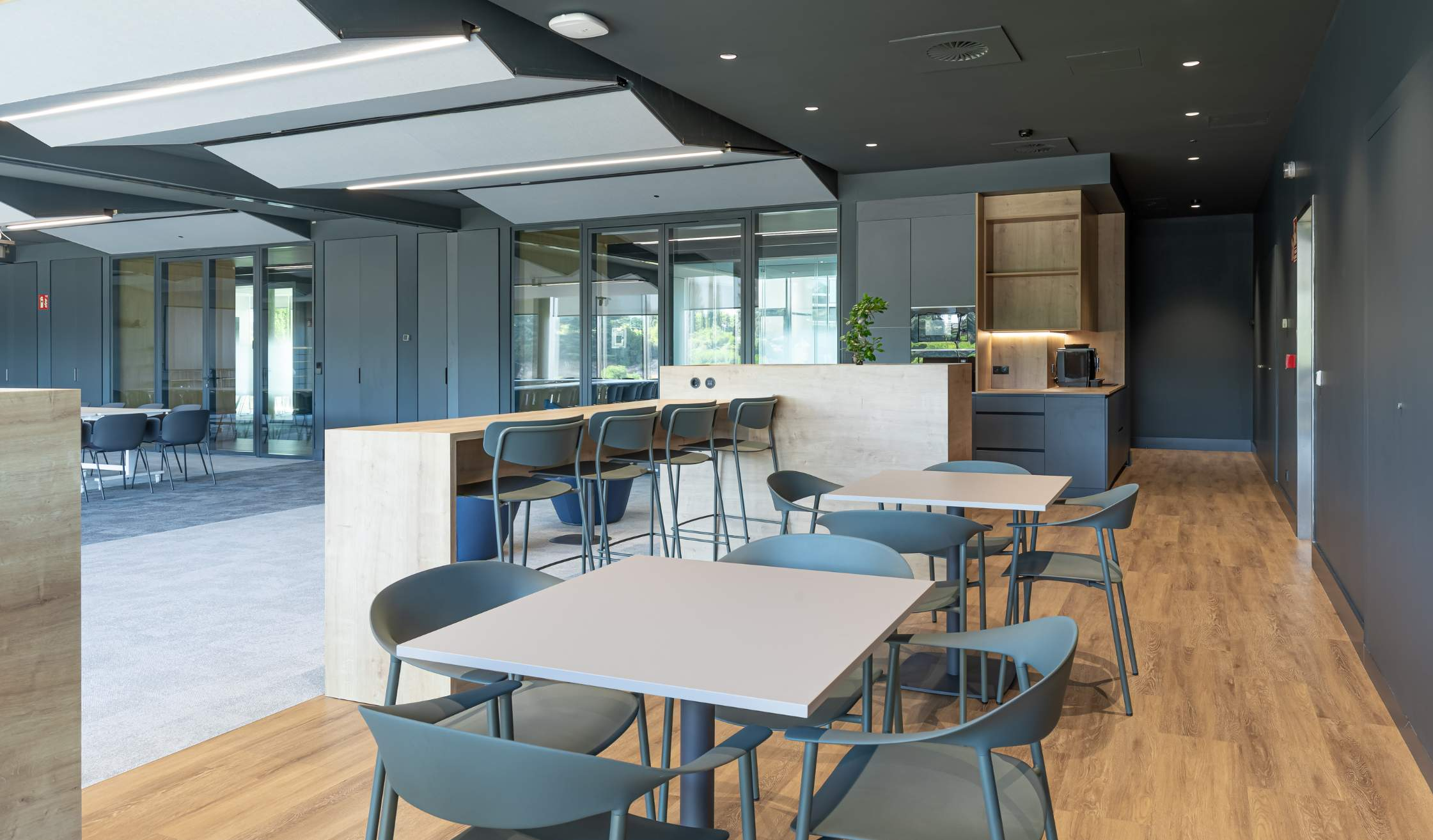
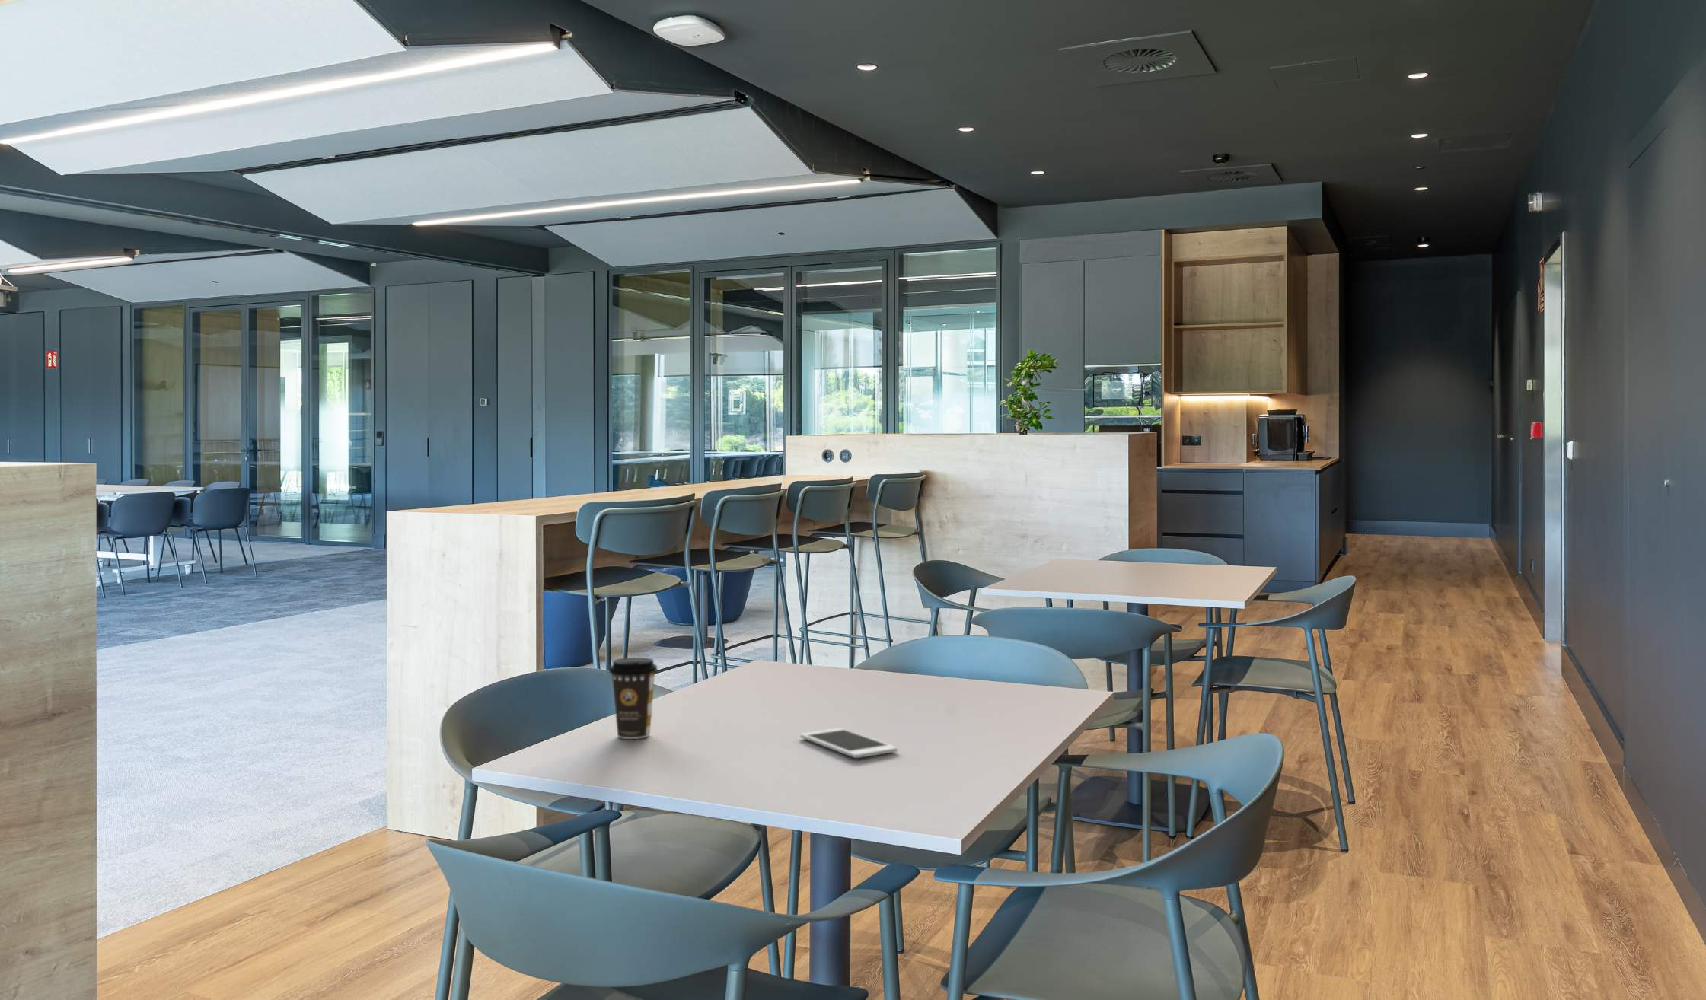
+ cell phone (848, 742)
+ coffee cup (633, 698)
